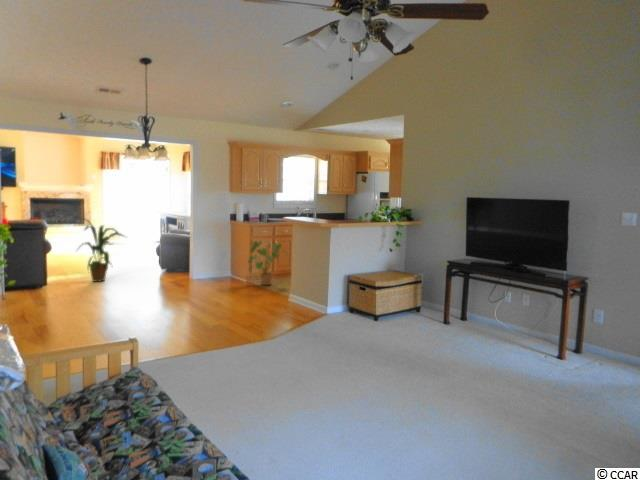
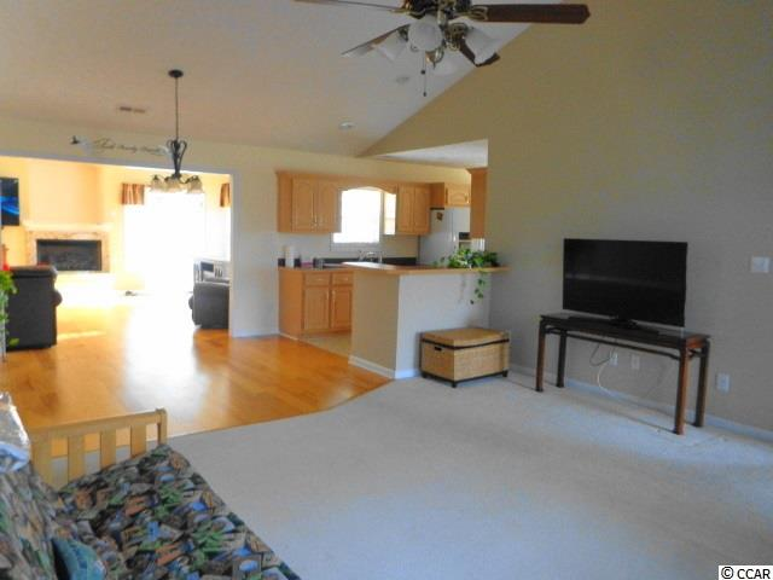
- house plant (103, 250)
- house plant (267, 261)
